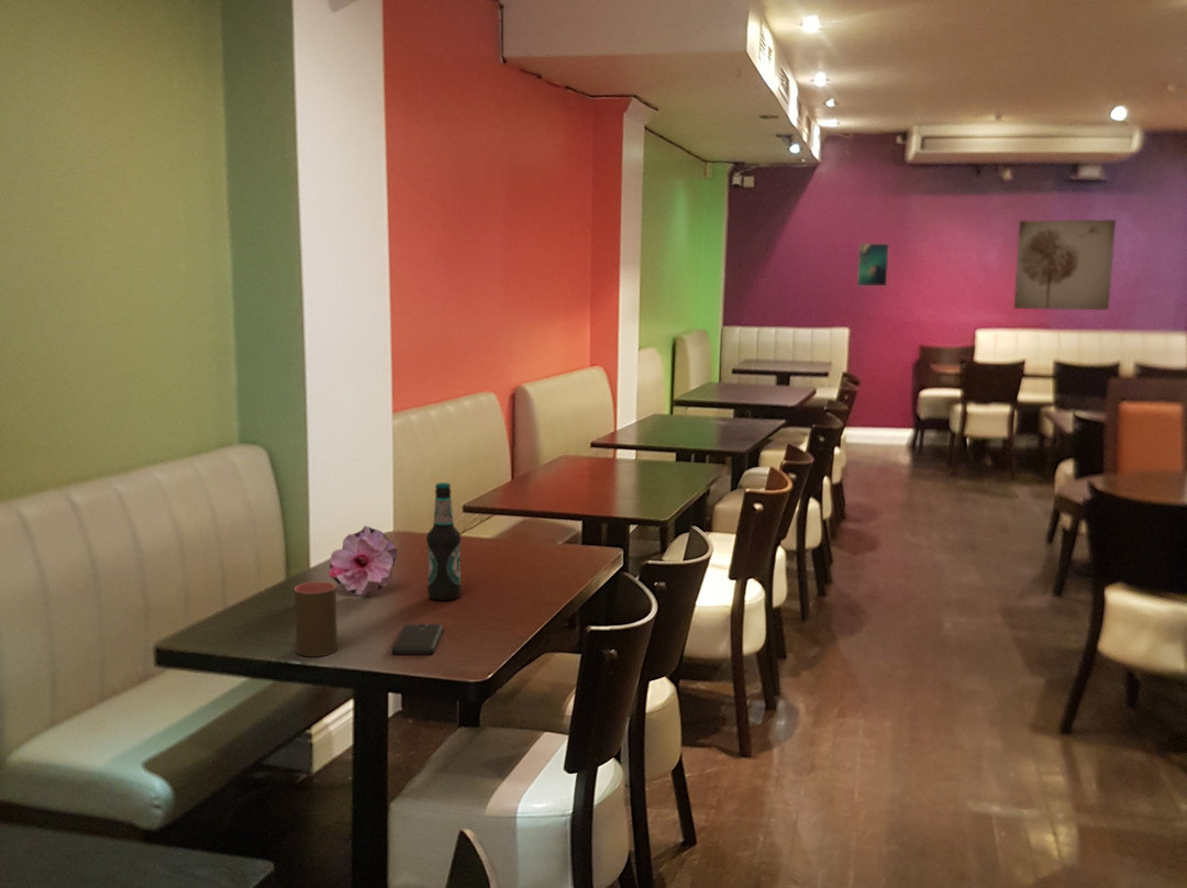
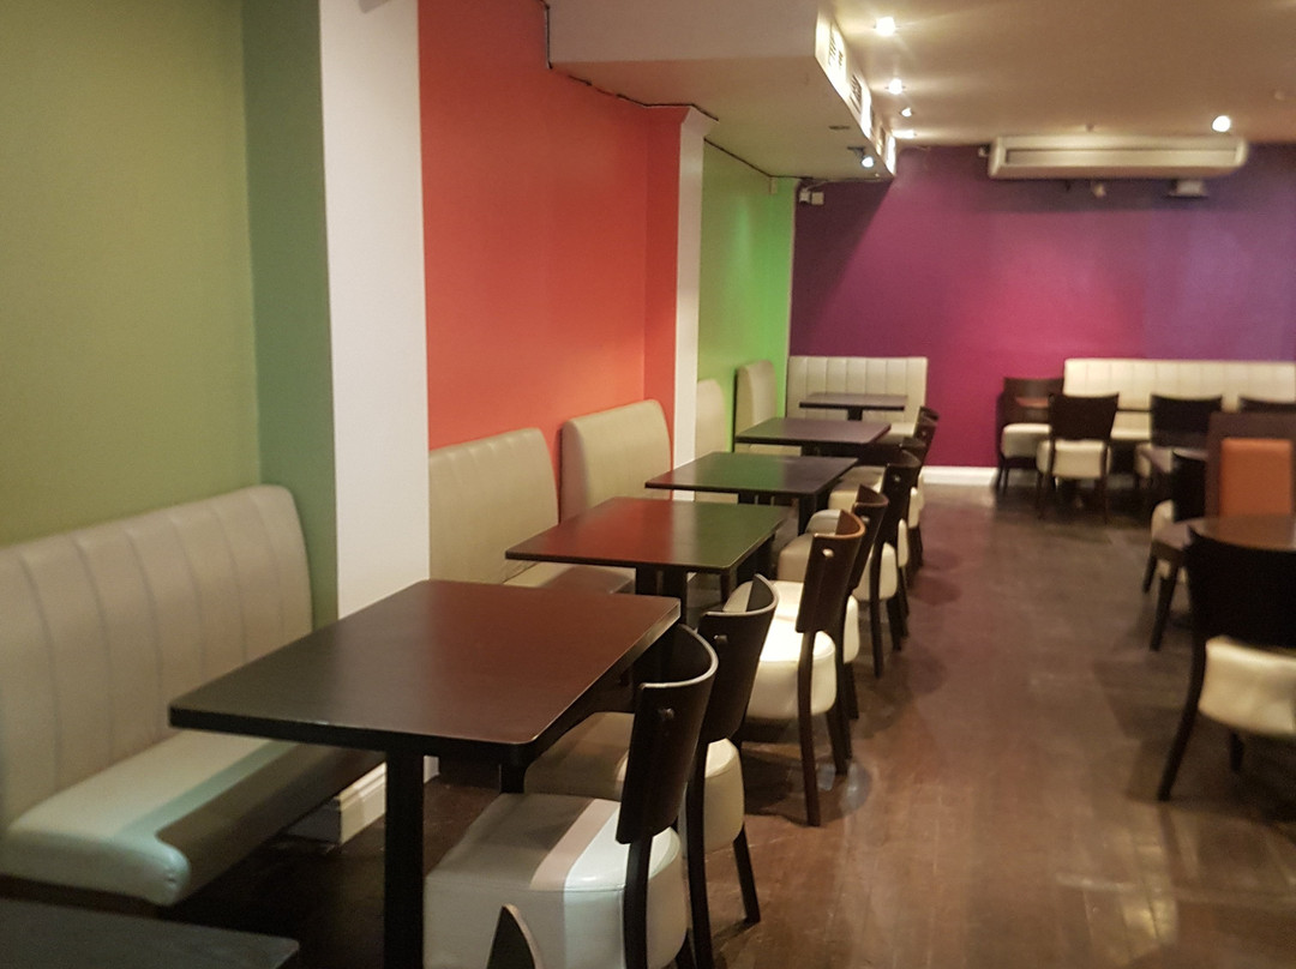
- flower (362, 559)
- bottle (443, 540)
- cup (315, 618)
- wall art (1063, 265)
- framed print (873, 265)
- smartphone (418, 637)
